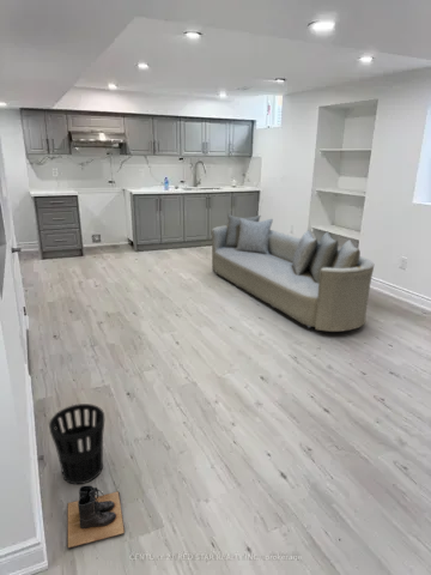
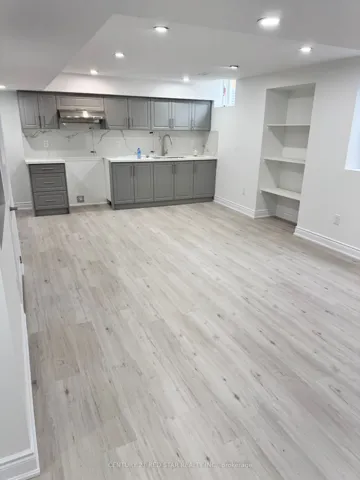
- boots (93, 506)
- wastebasket (78, 444)
- sofa (277, 260)
